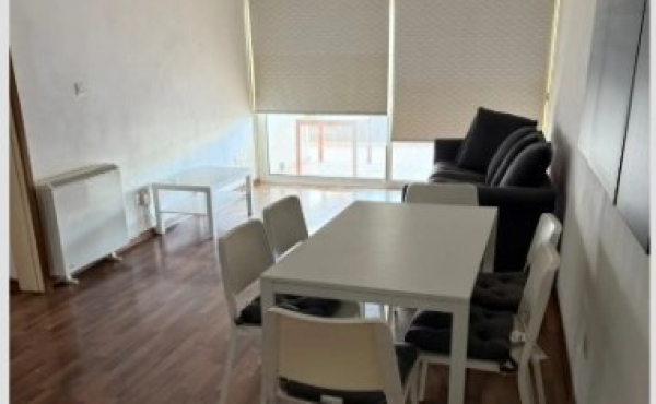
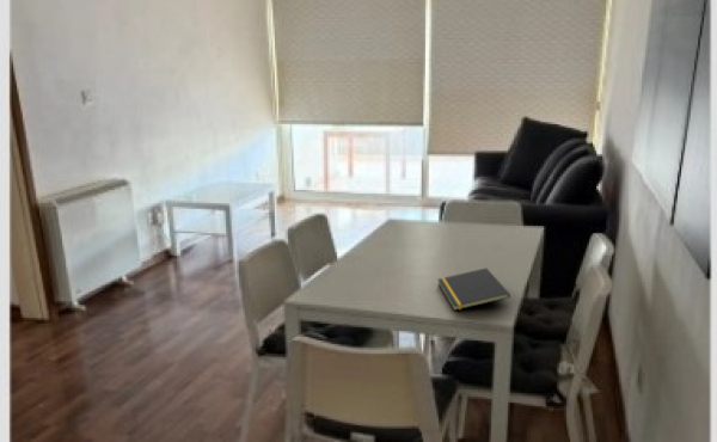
+ notepad (471, 288)
